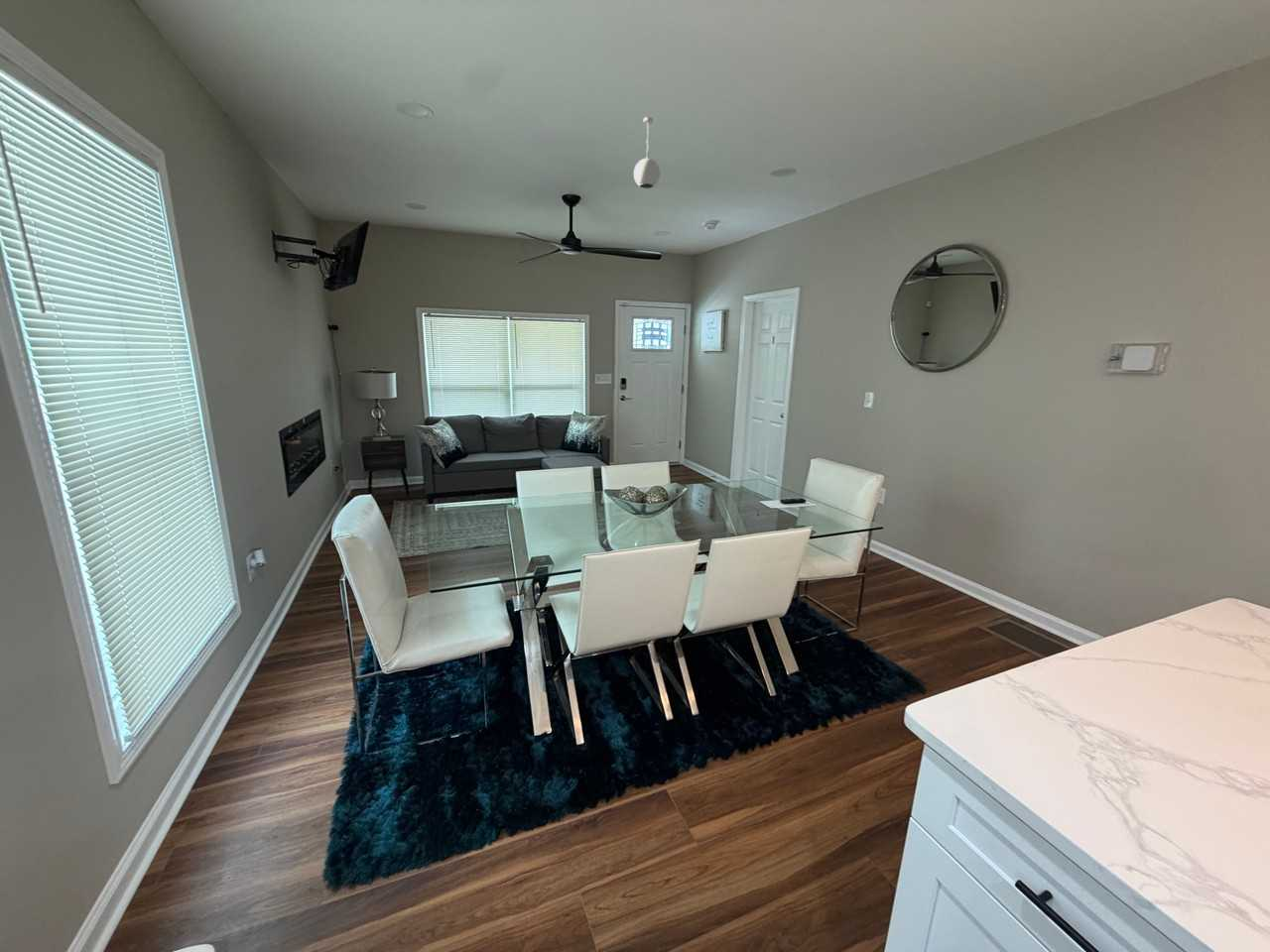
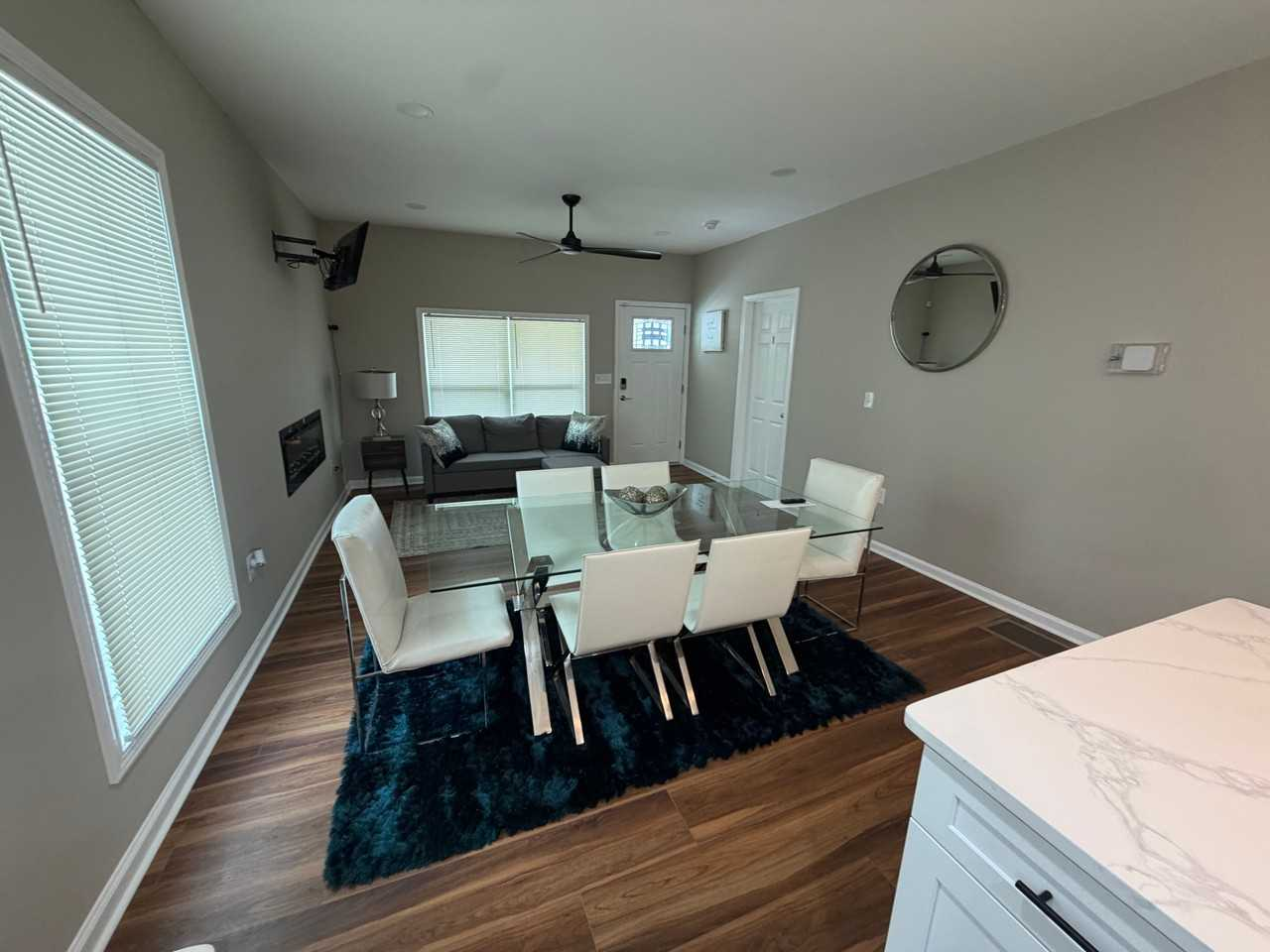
- pendant light (647, 153)
